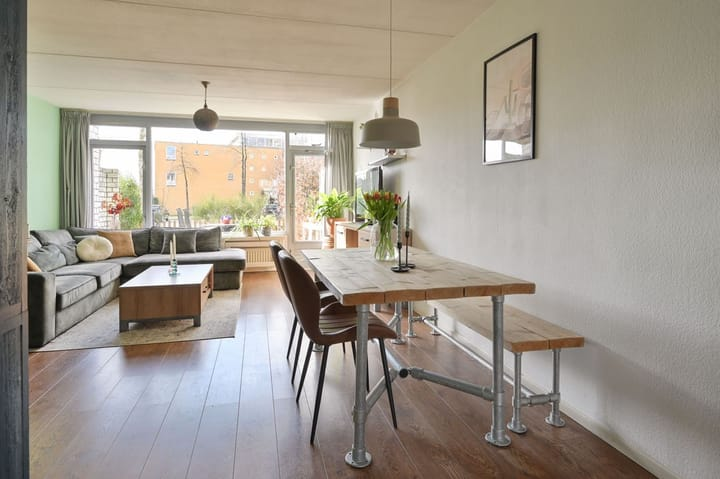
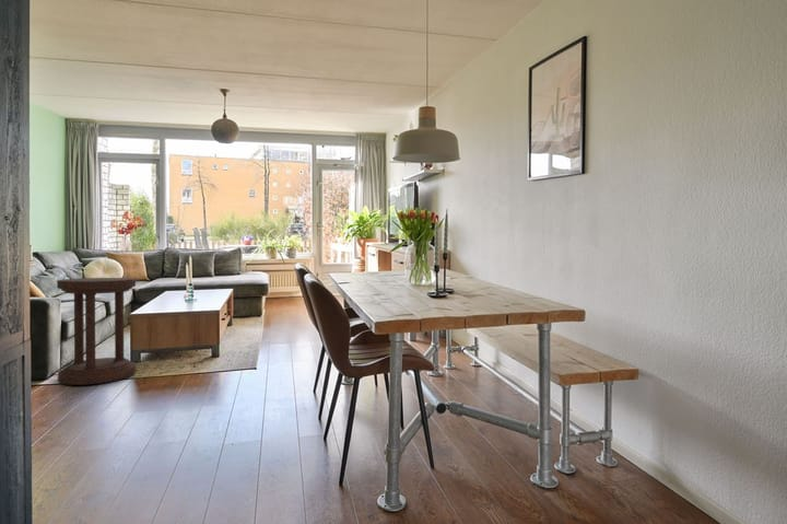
+ side table (94, 327)
